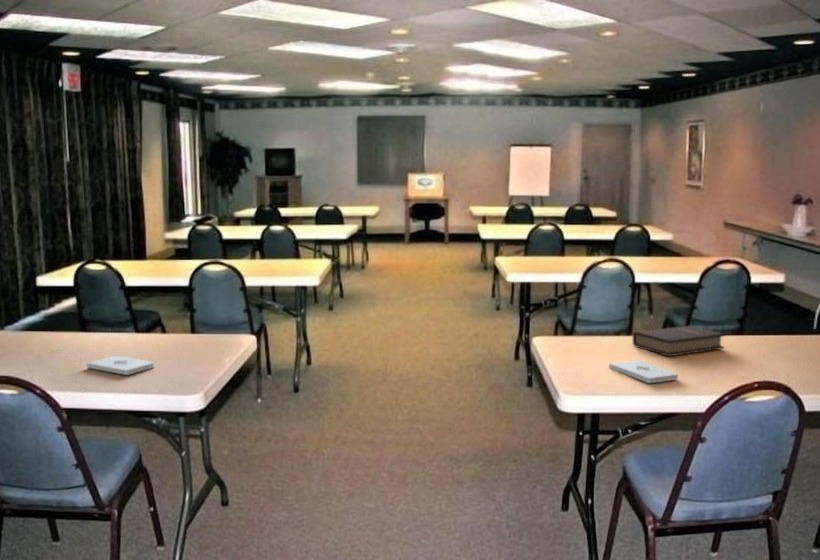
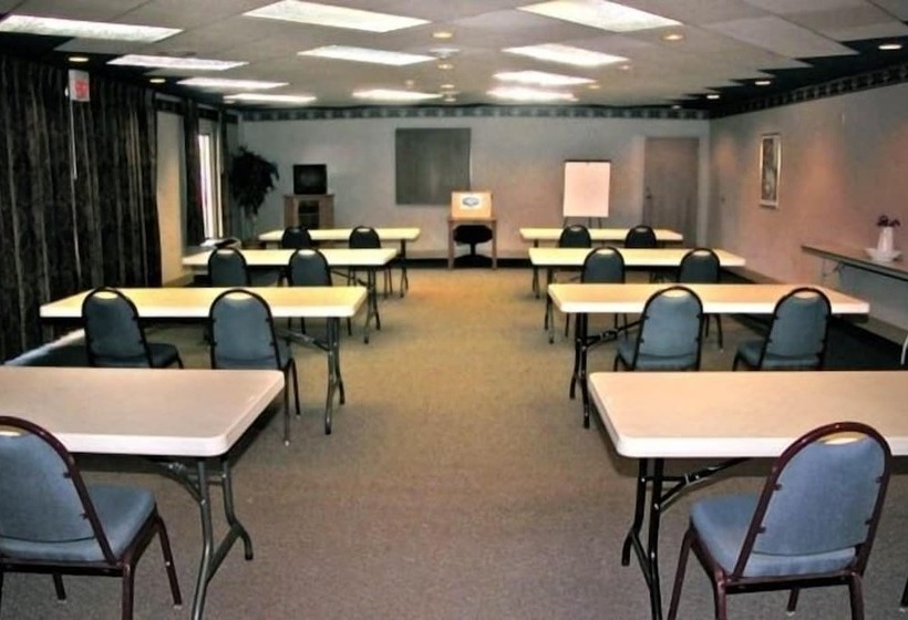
- book (677, 339)
- notepad (121, 365)
- notepad (643, 371)
